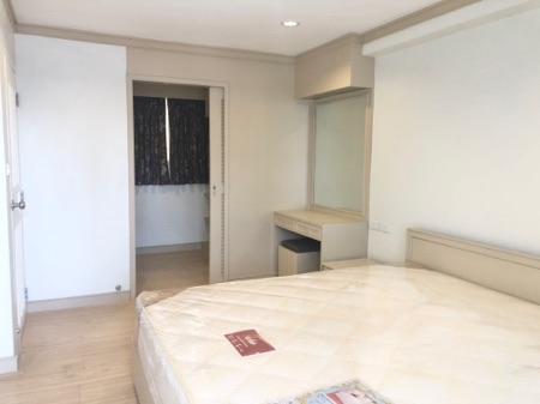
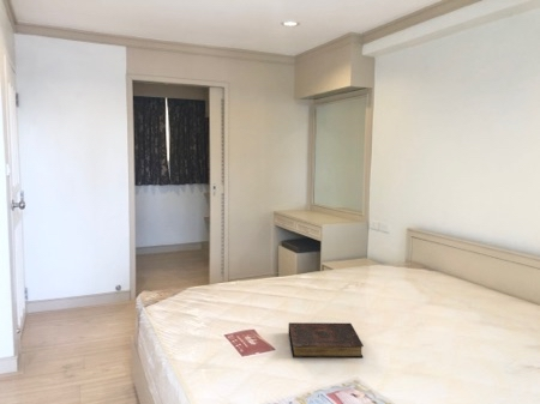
+ book (323, 338)
